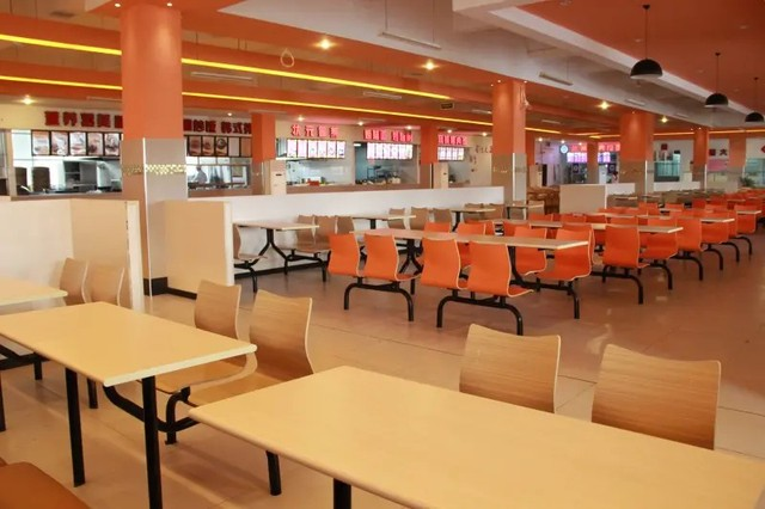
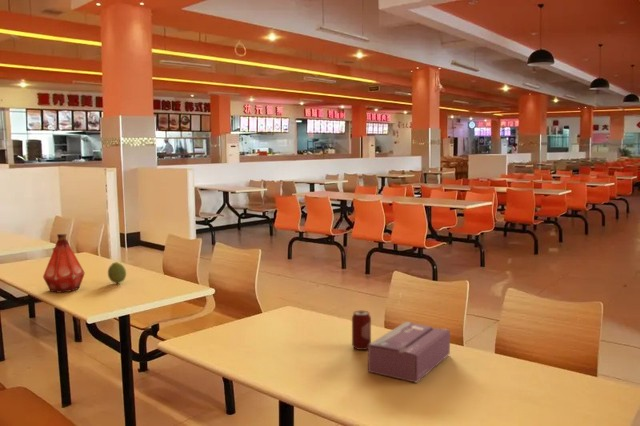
+ bottle (62, 261)
+ fruit (116, 272)
+ tissue box (410, 349)
+ beverage can (361, 329)
